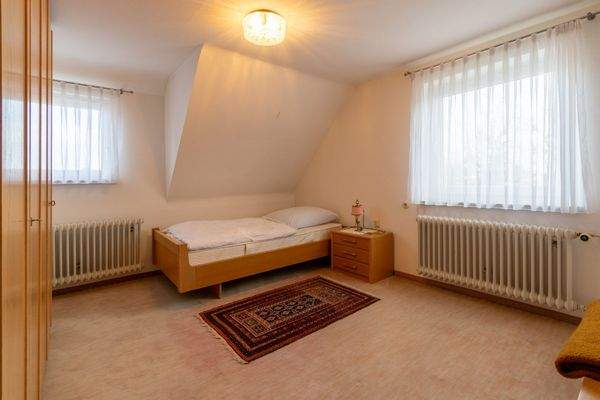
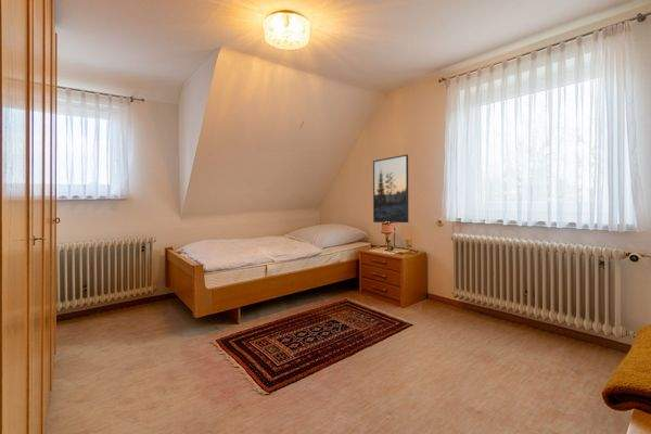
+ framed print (390, 190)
